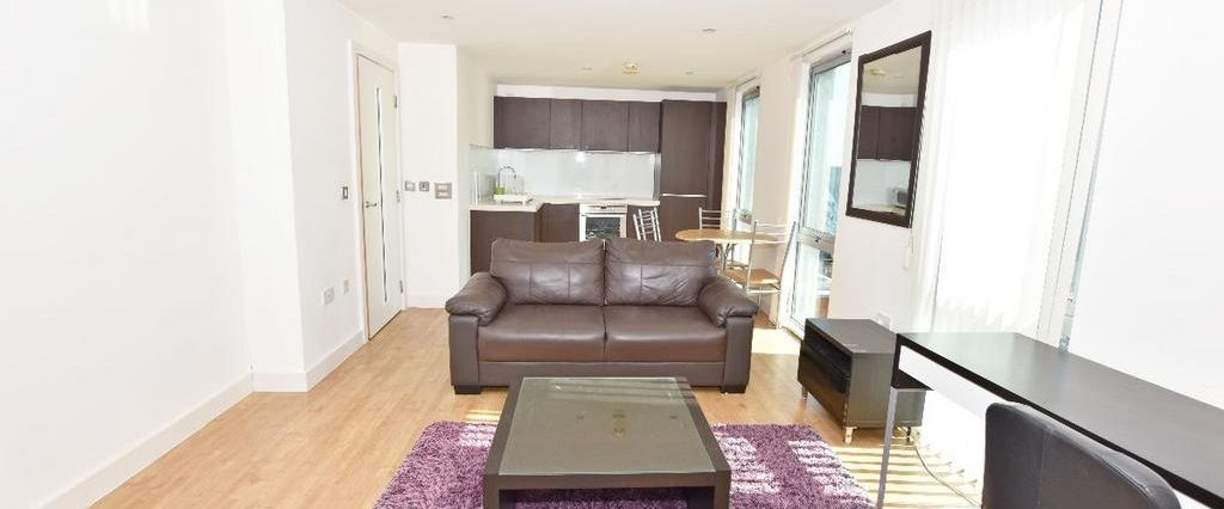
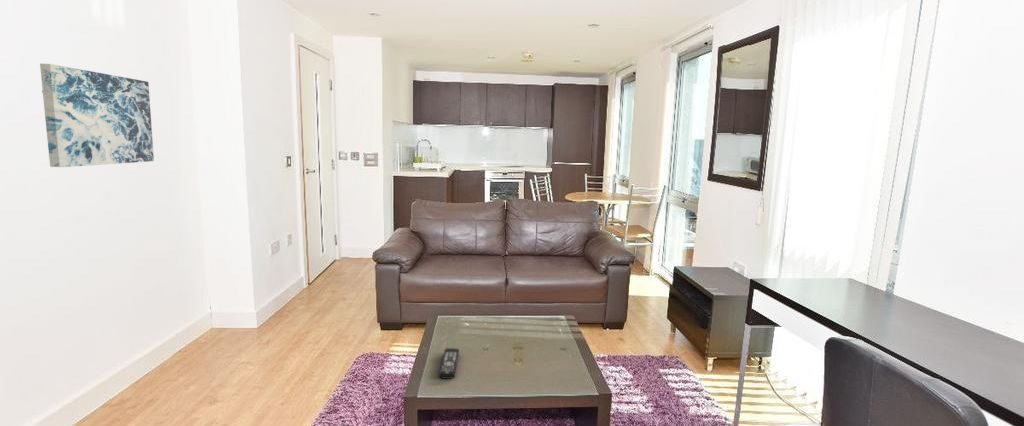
+ wall art (104, 119)
+ remote control (449, 362)
